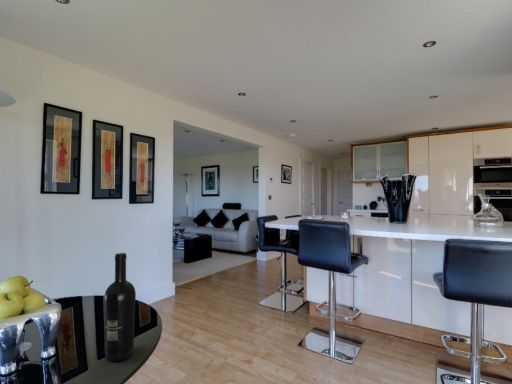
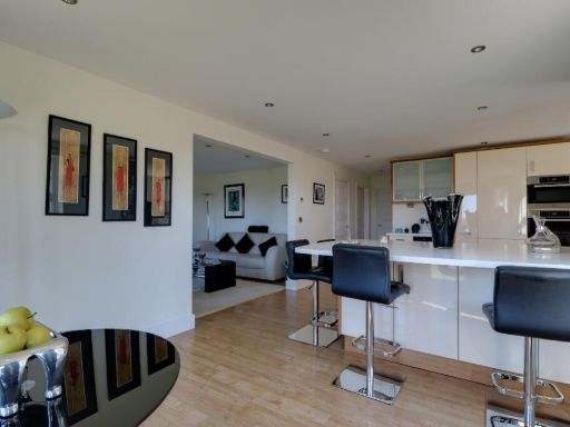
- wine bottle (120, 303)
